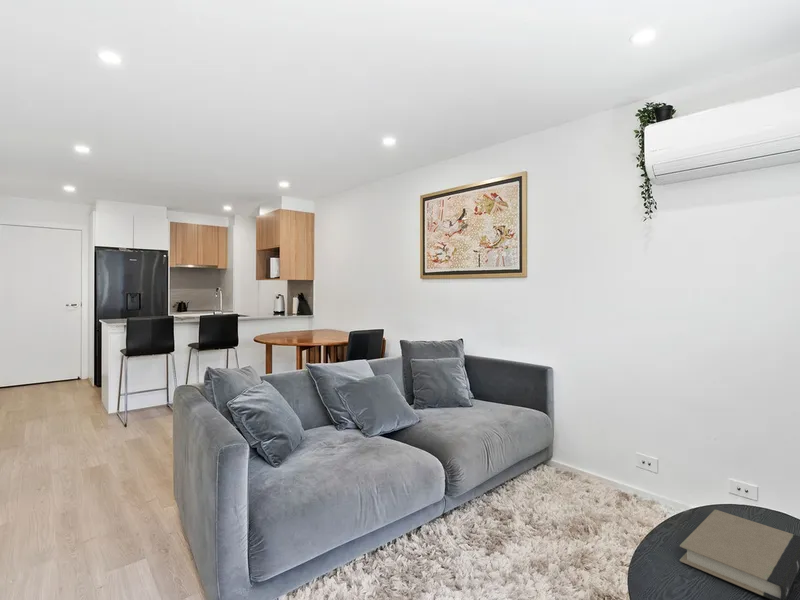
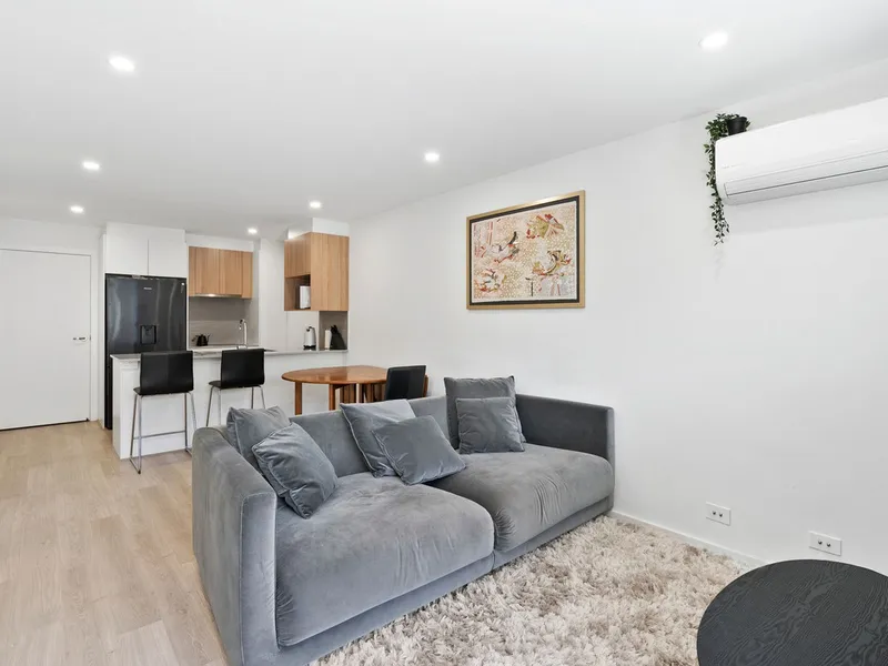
- book (744, 549)
